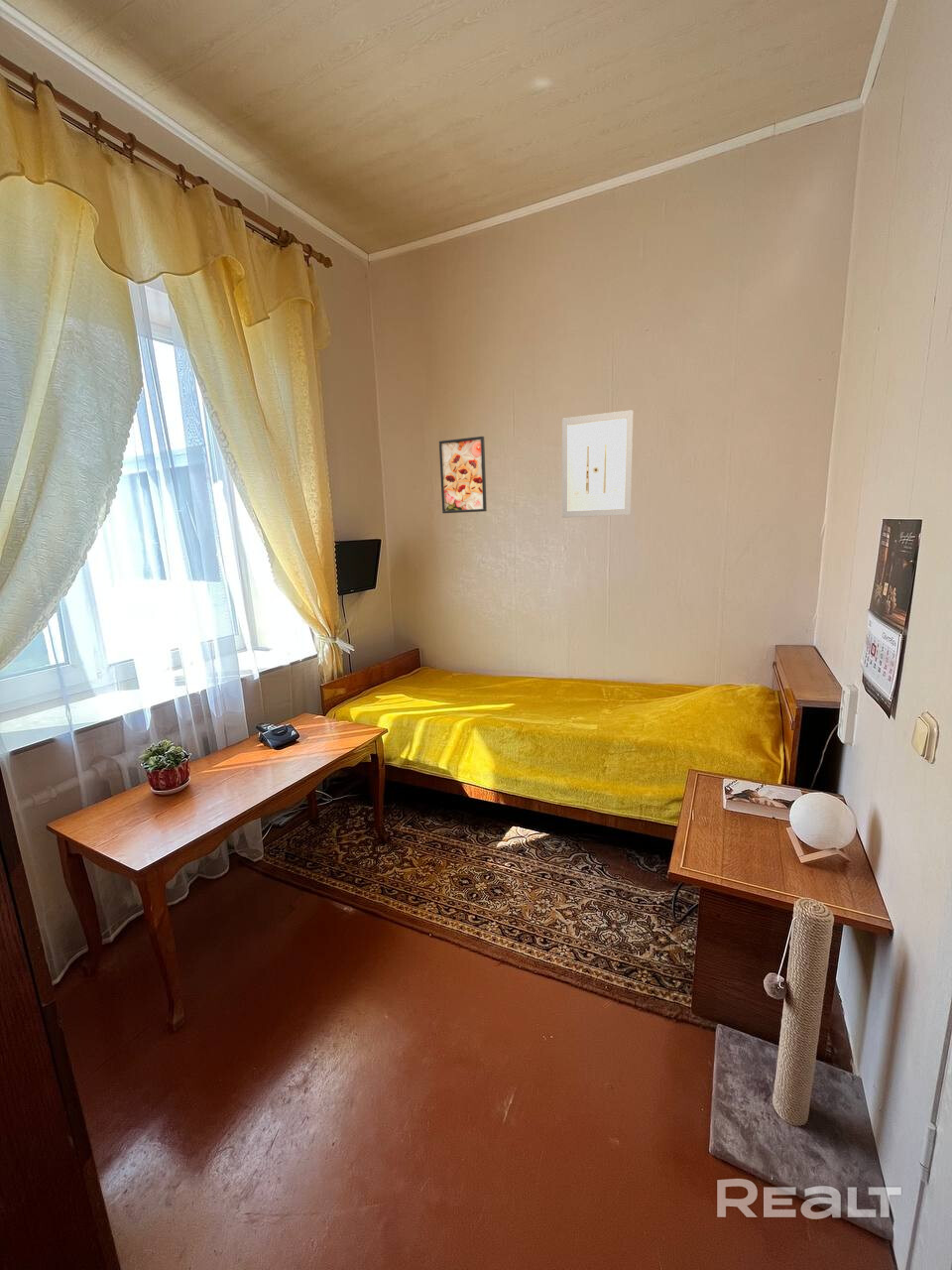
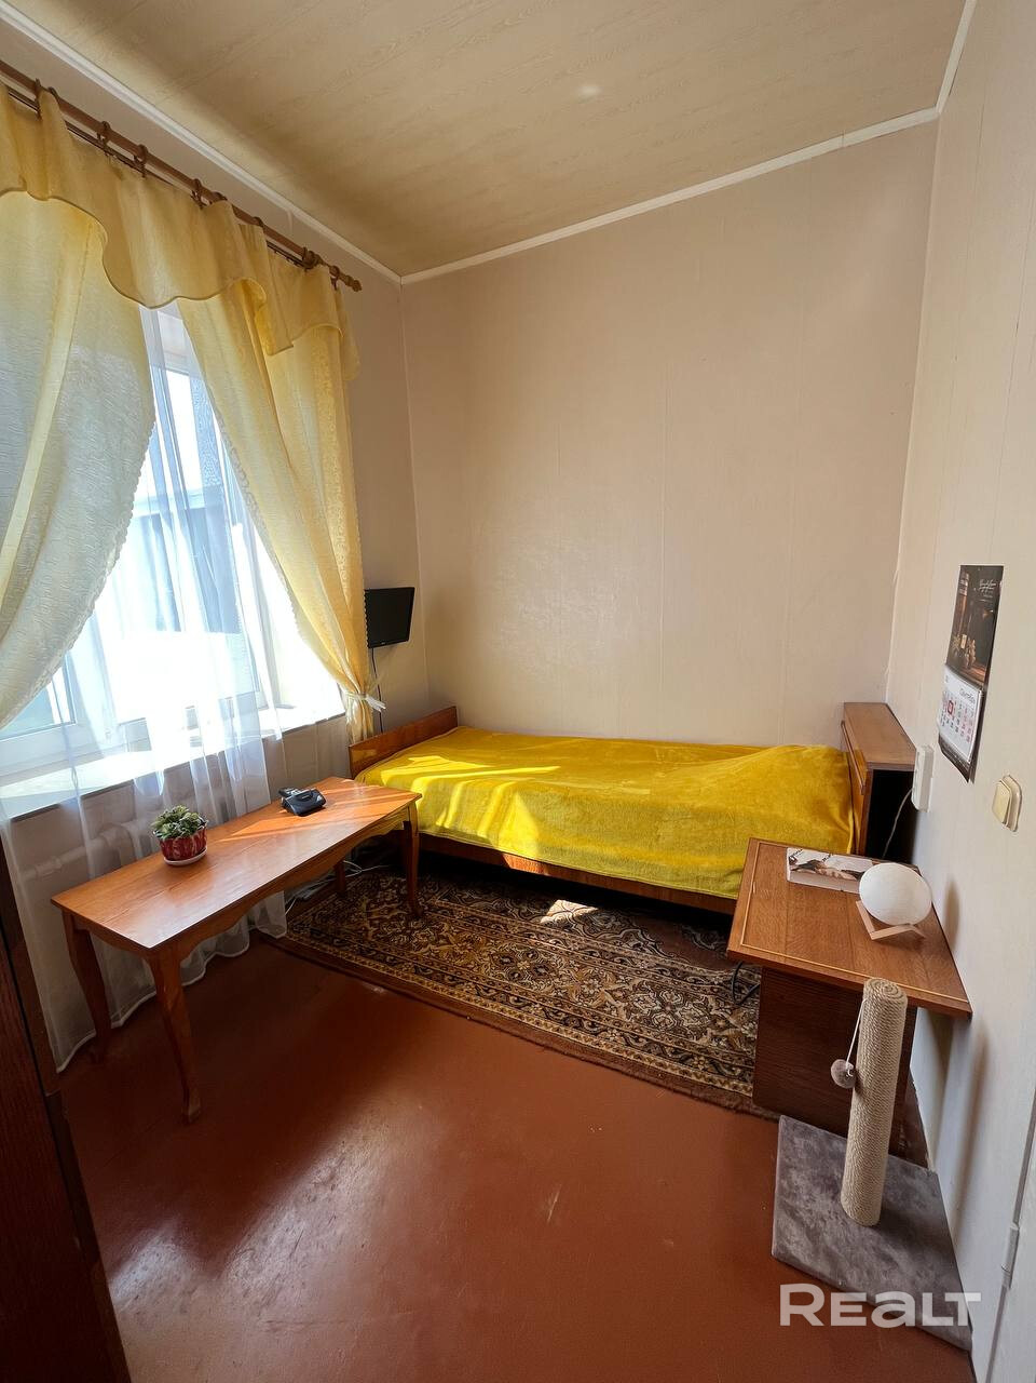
- wall art (596, 465)
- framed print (462, 475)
